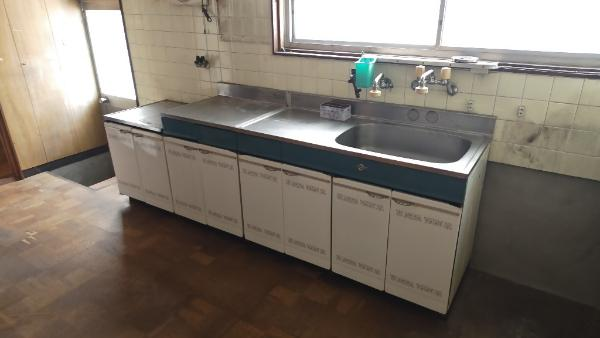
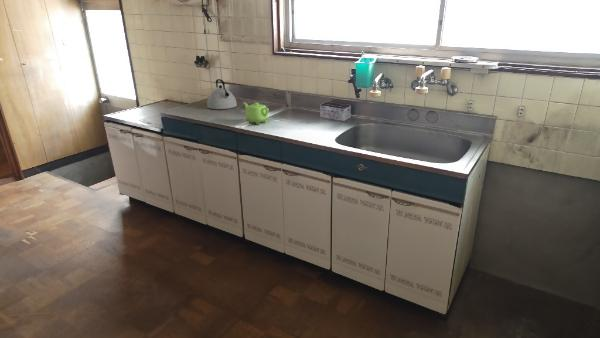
+ teapot (255, 112)
+ kettle (221, 92)
